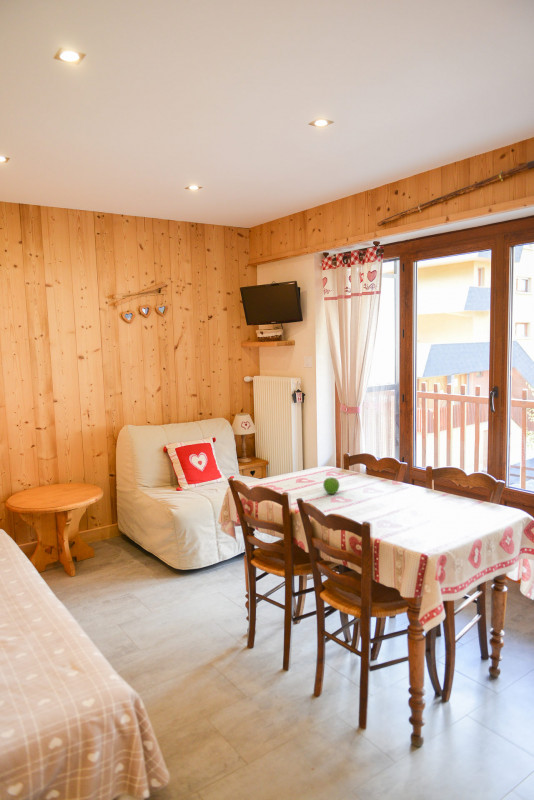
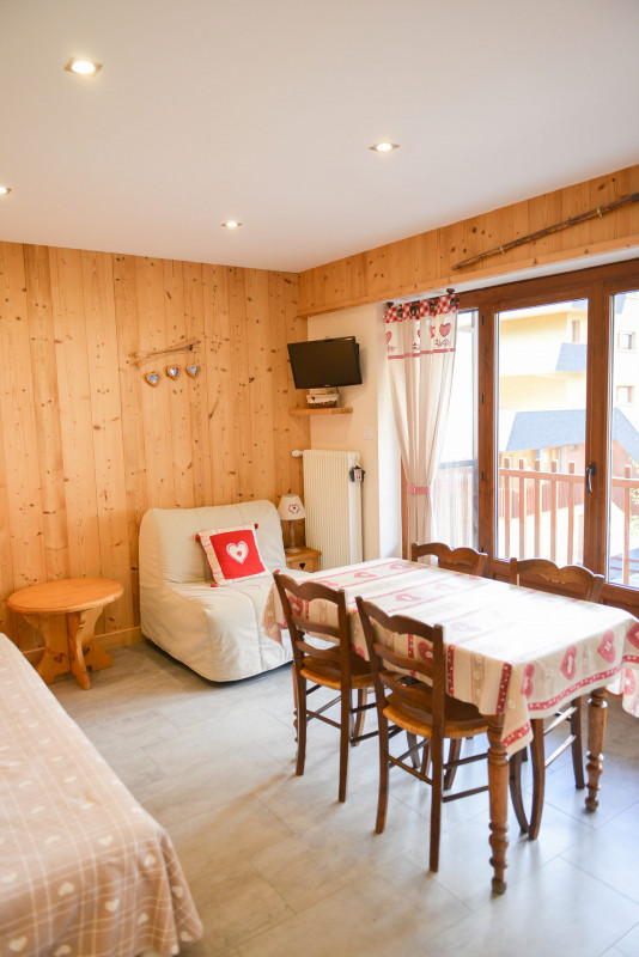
- fruit (331, 485)
